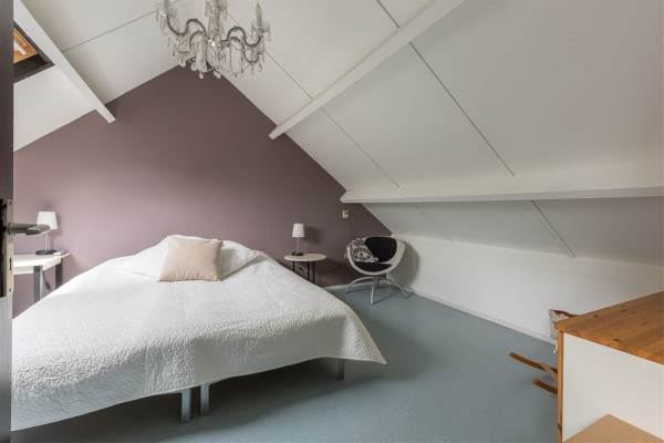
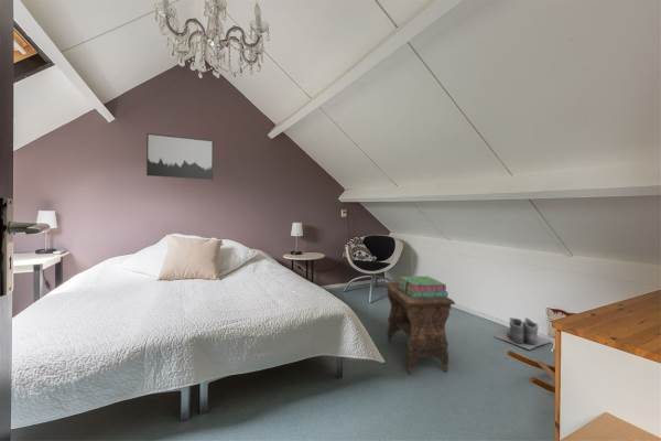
+ stack of books (421, 286)
+ footstool (414, 322)
+ boots (522, 327)
+ wall art (181, 157)
